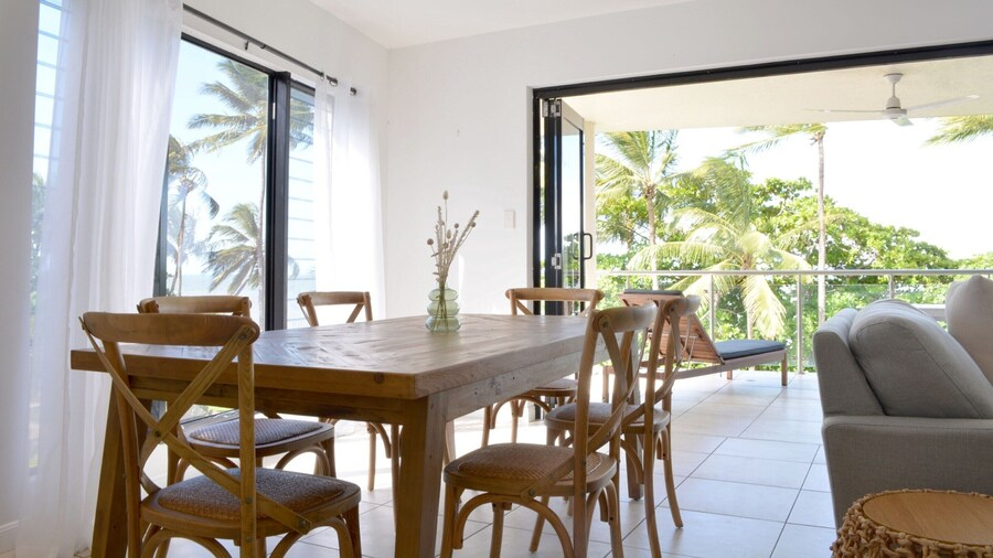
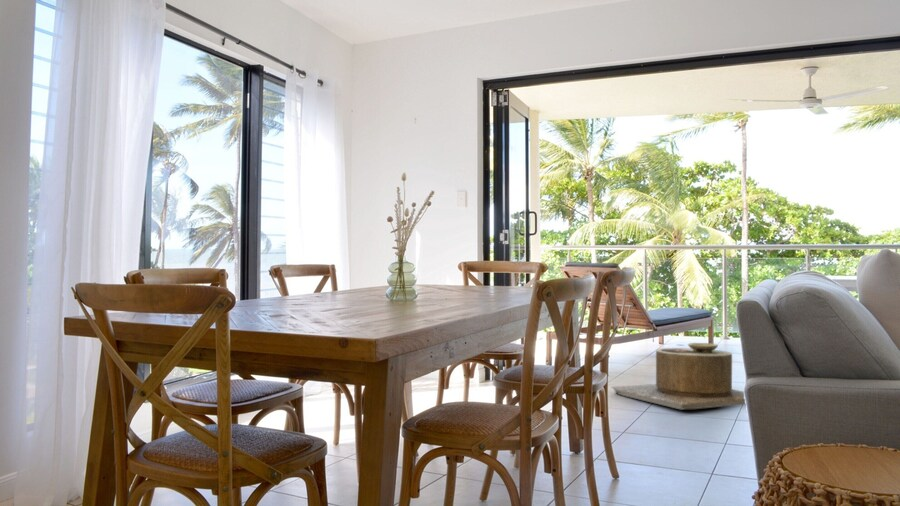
+ side table (686, 370)
